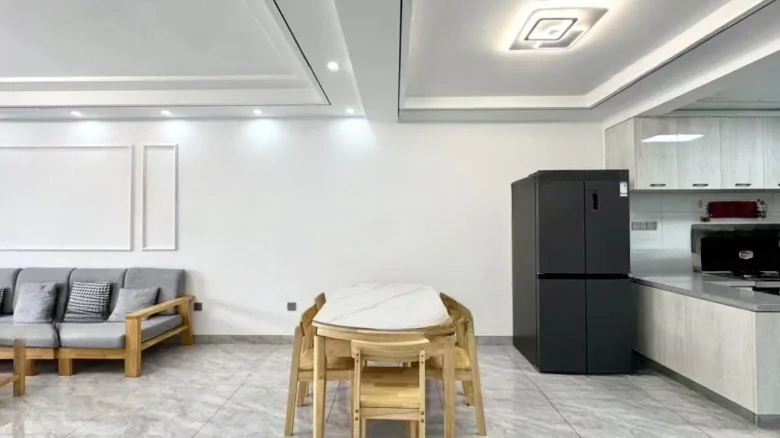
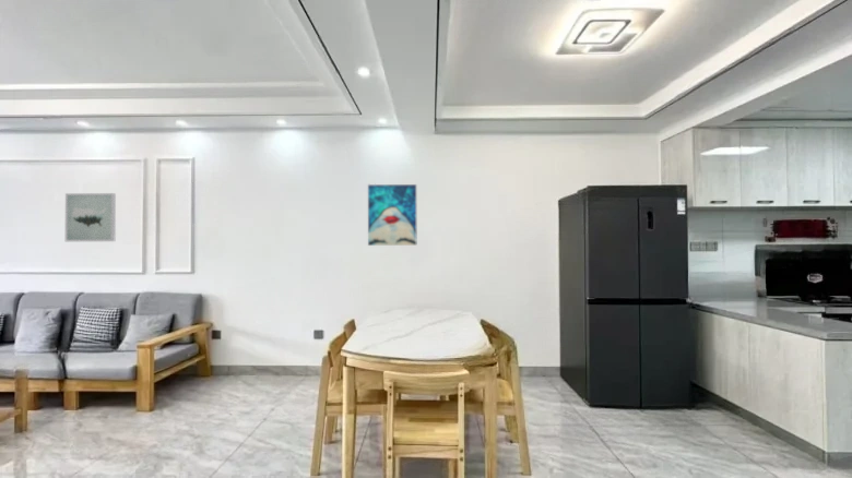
+ wall art (392, 215)
+ wall art (90, 217)
